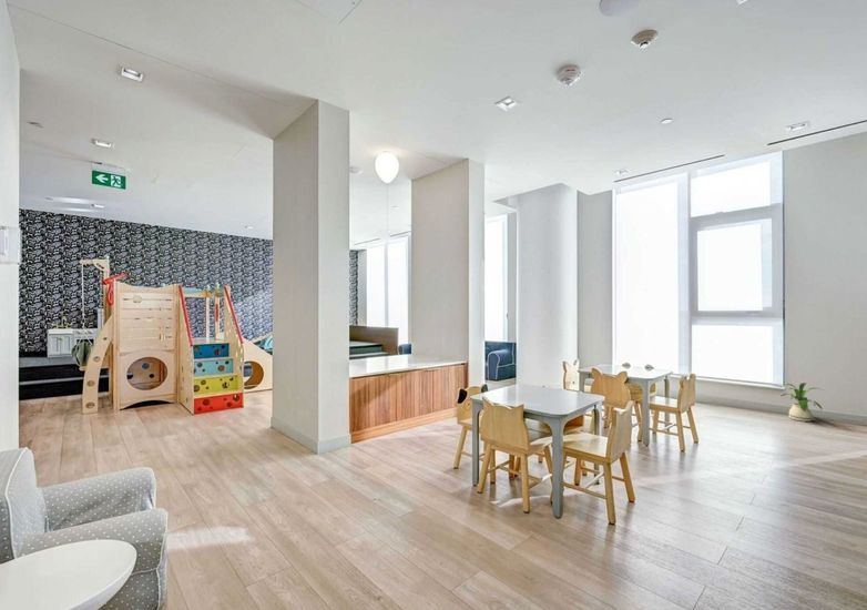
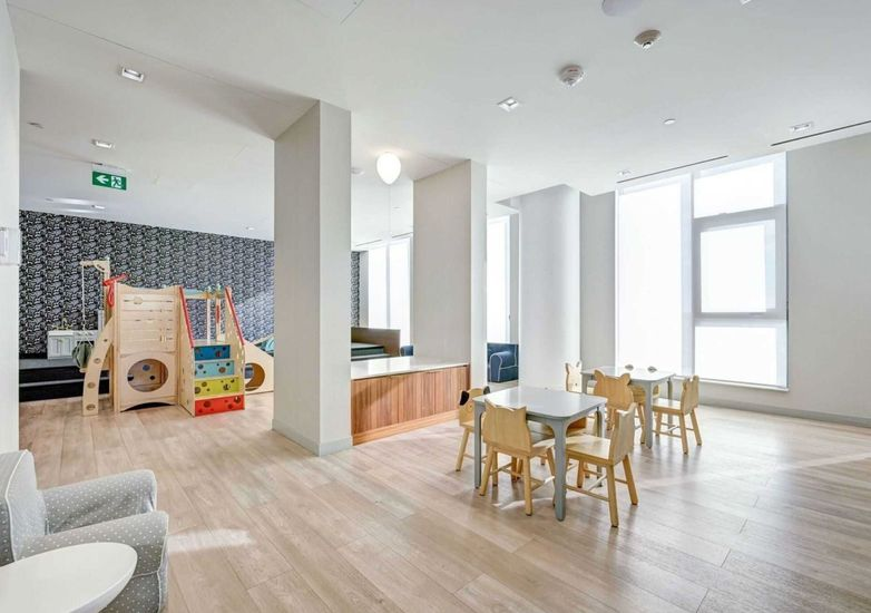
- house plant (802, 399)
